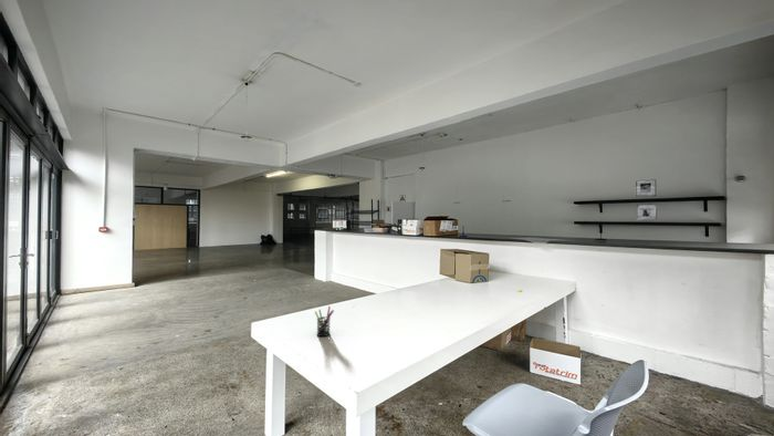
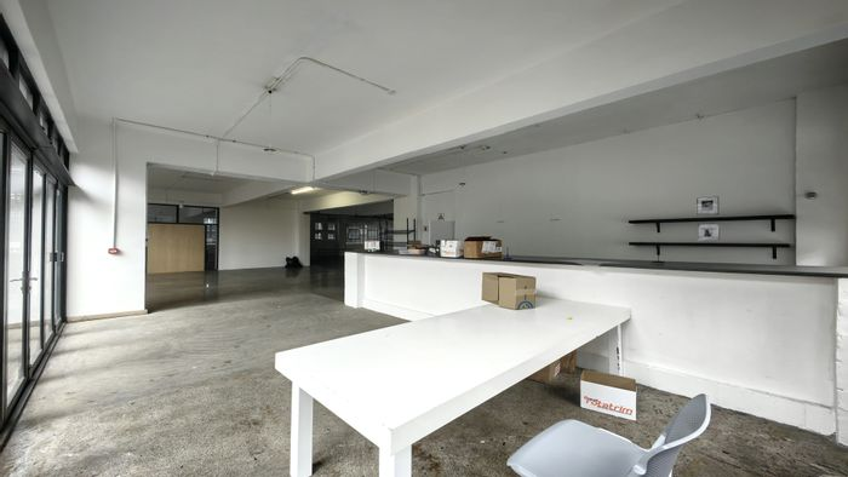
- pen holder (324, 320)
